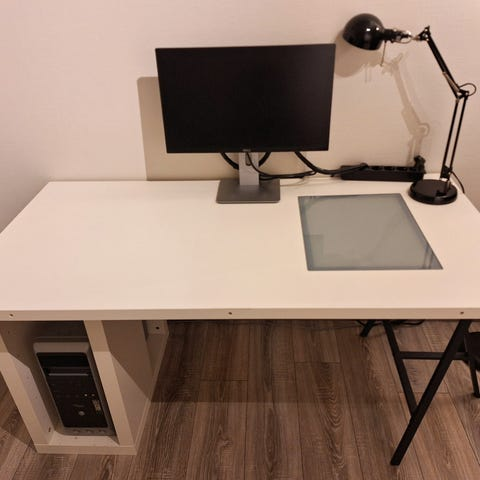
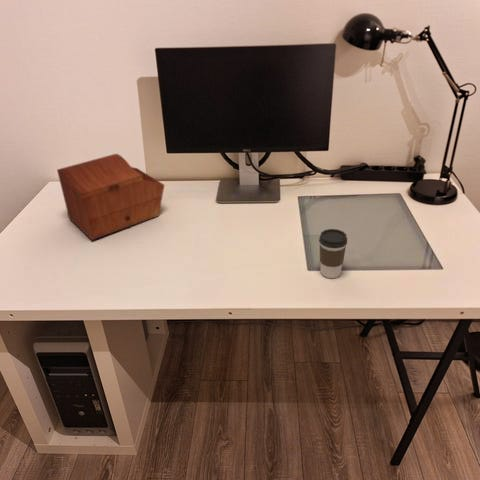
+ sewing box (114, 191)
+ coffee cup (332, 254)
